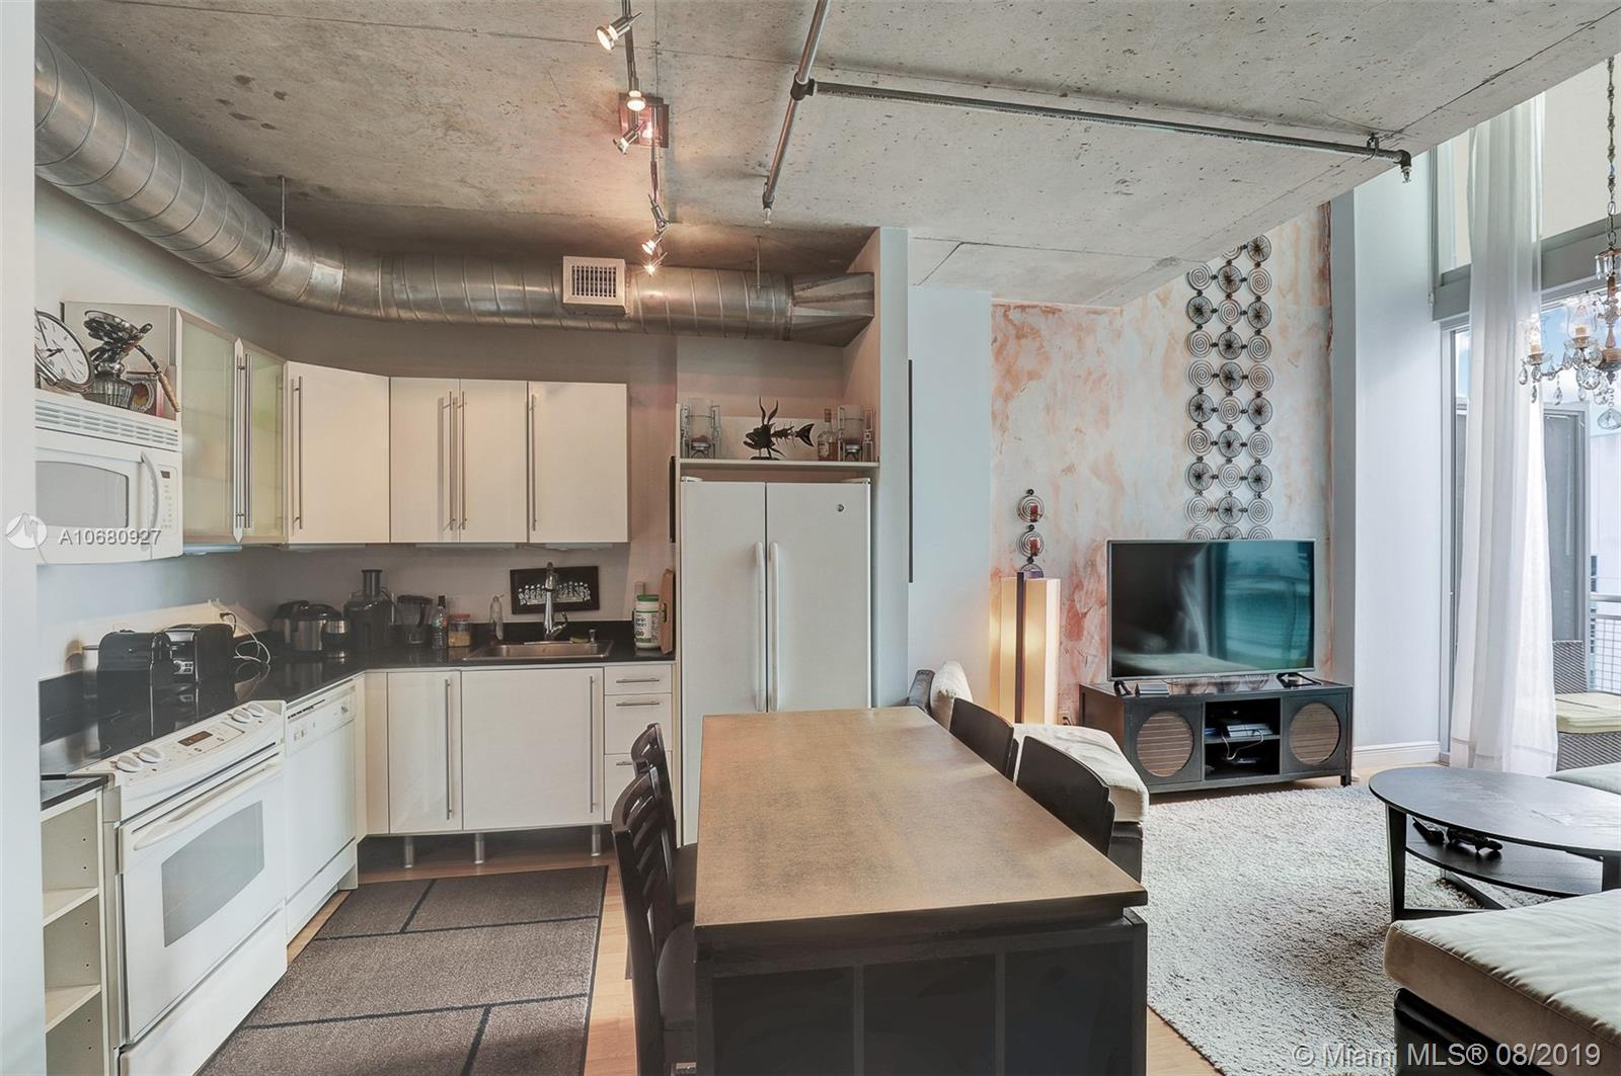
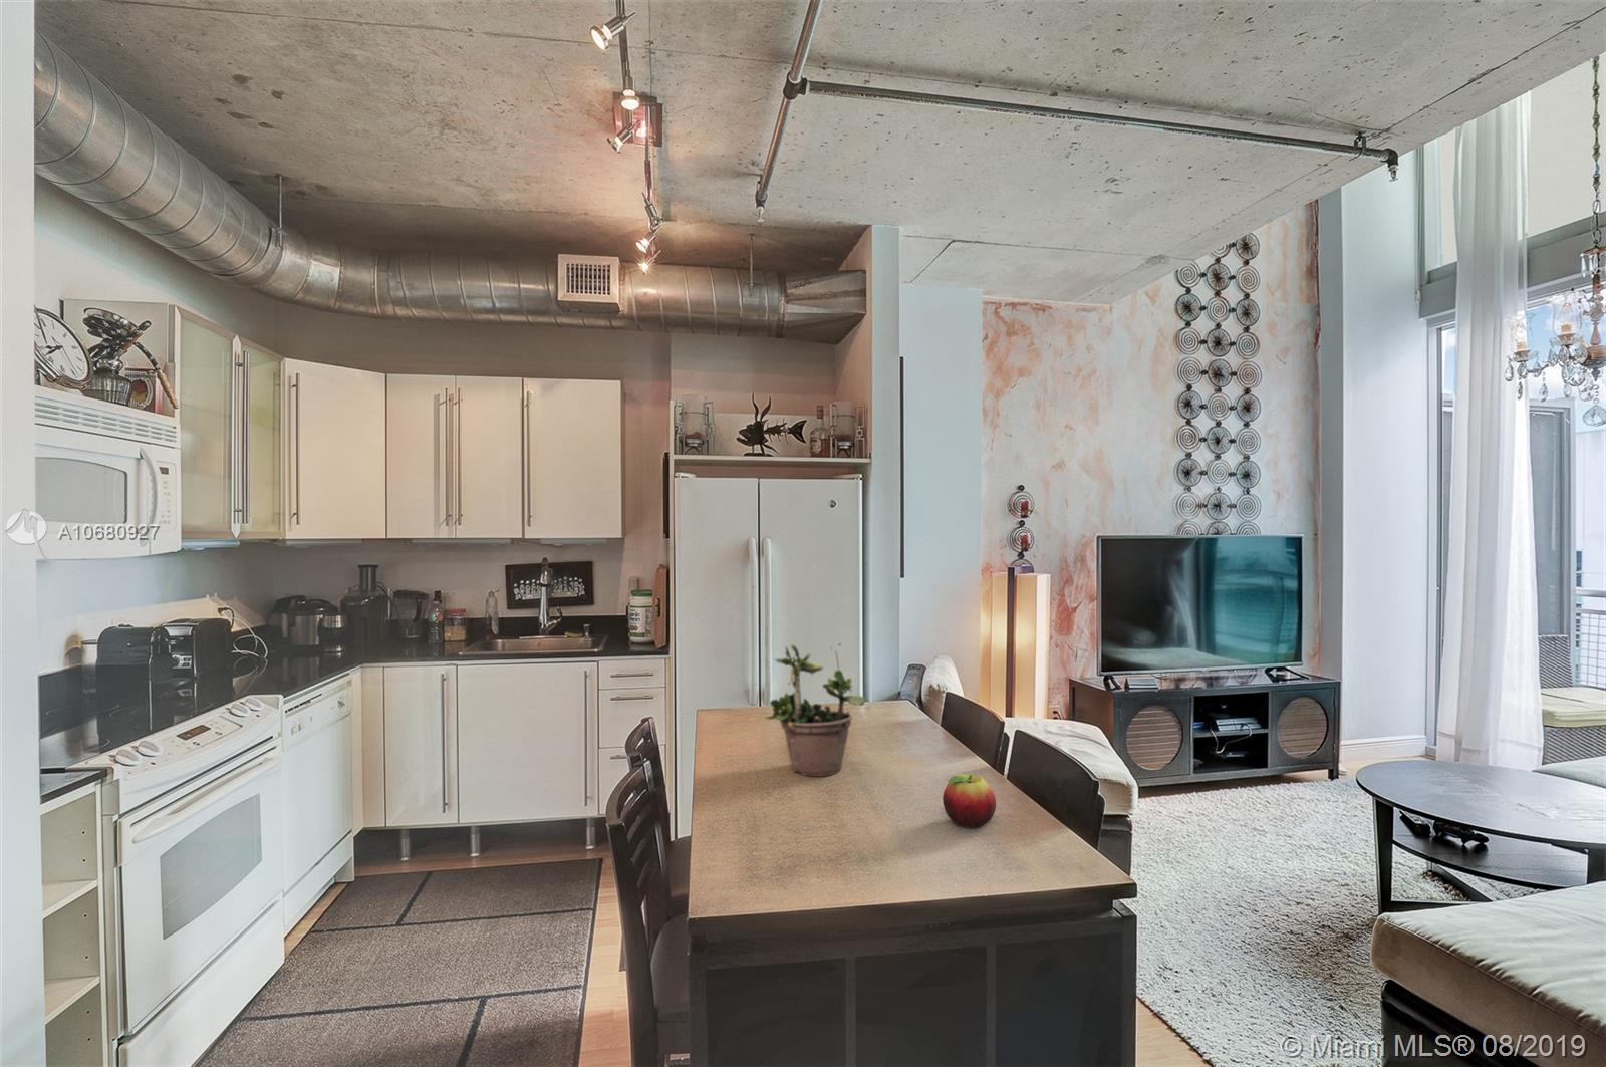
+ potted plant (814, 704)
+ fruit (969, 798)
